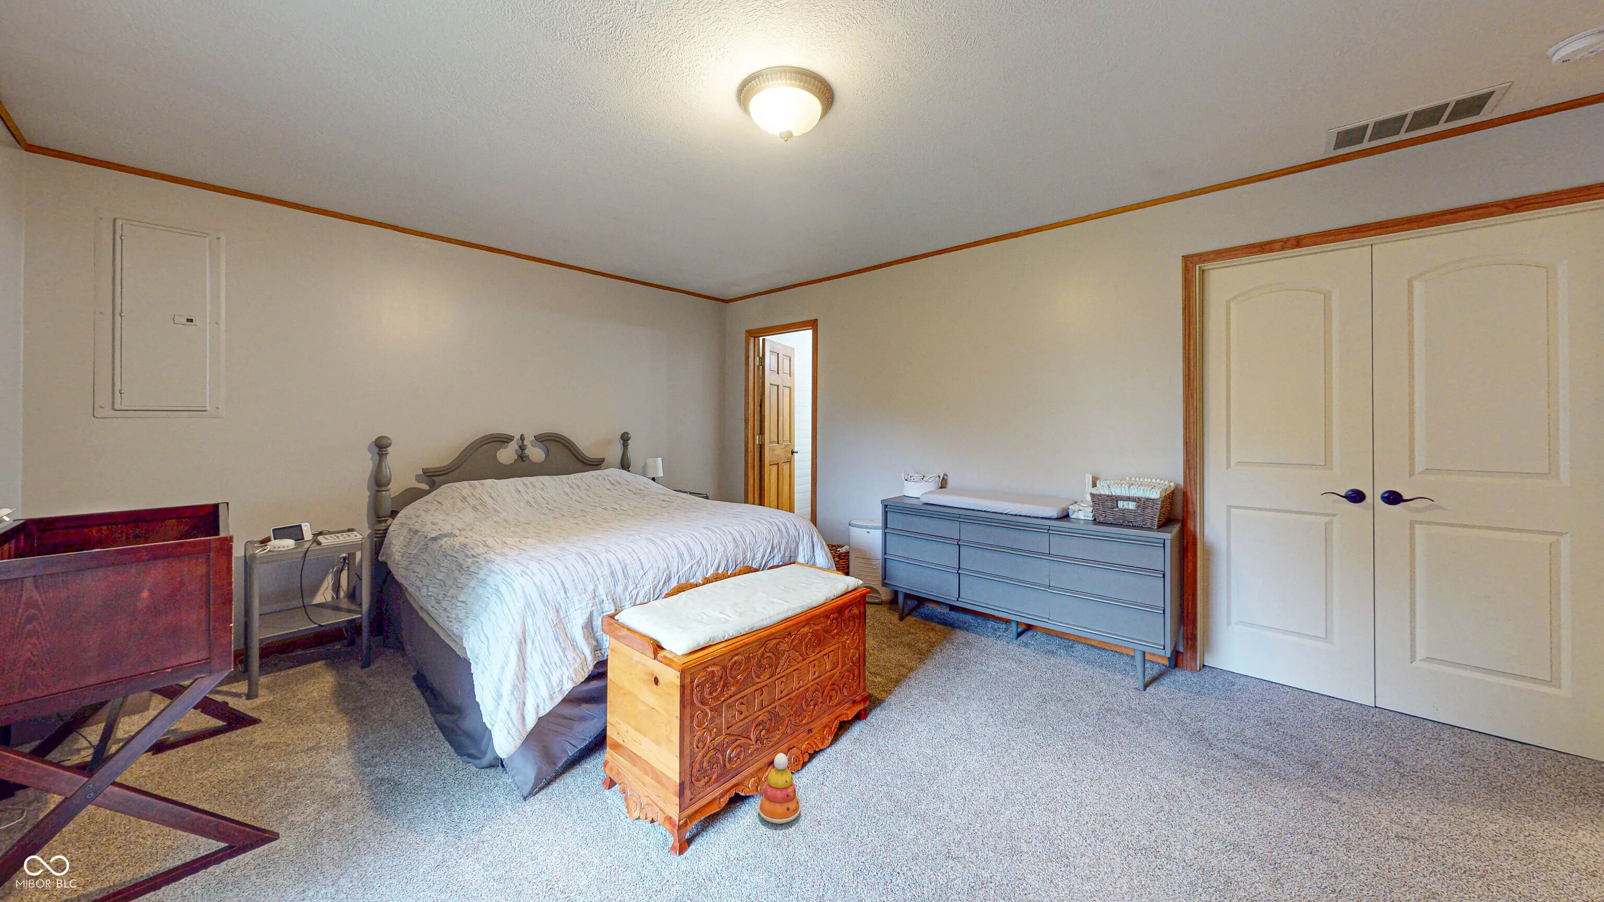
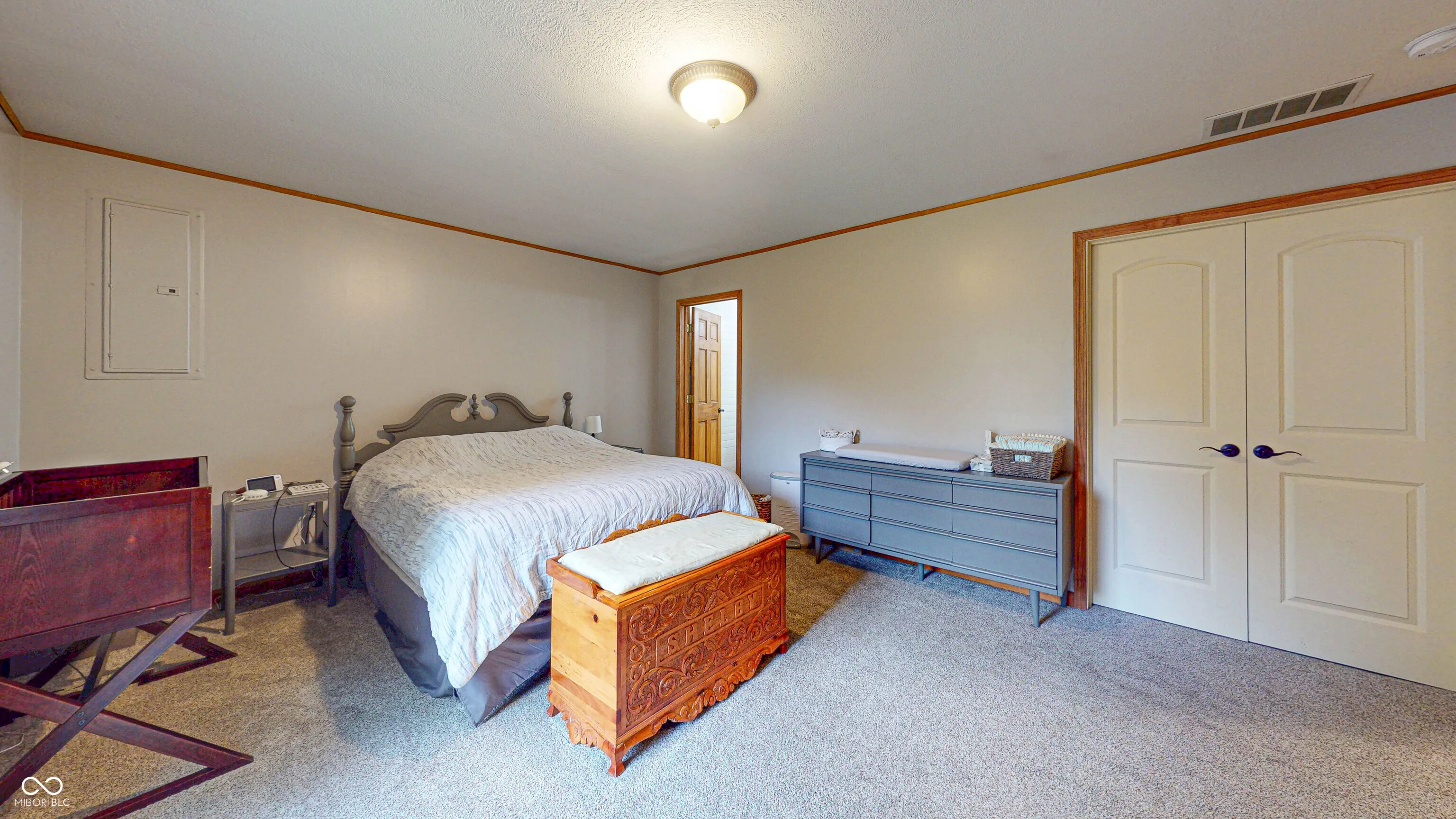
- stacking toy (780, 783)
